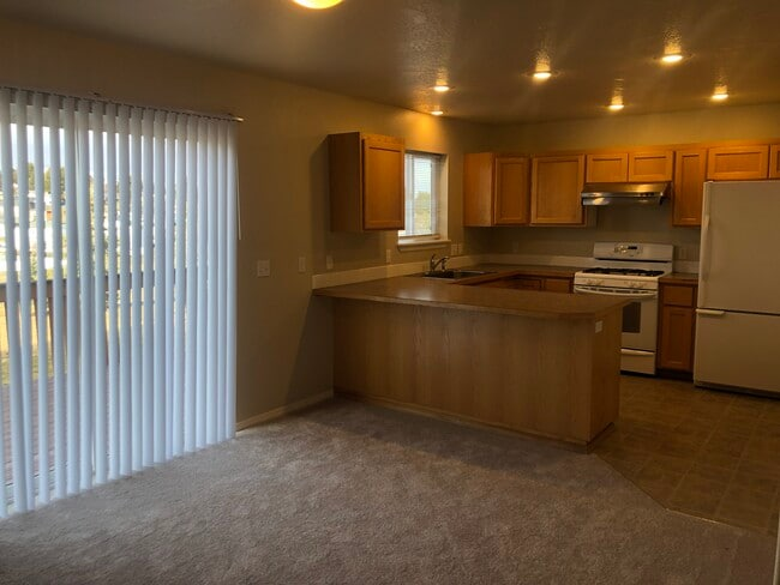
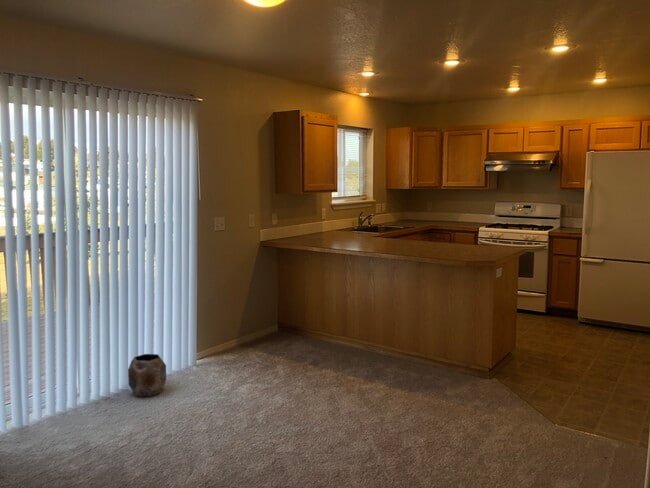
+ planter (147, 374)
